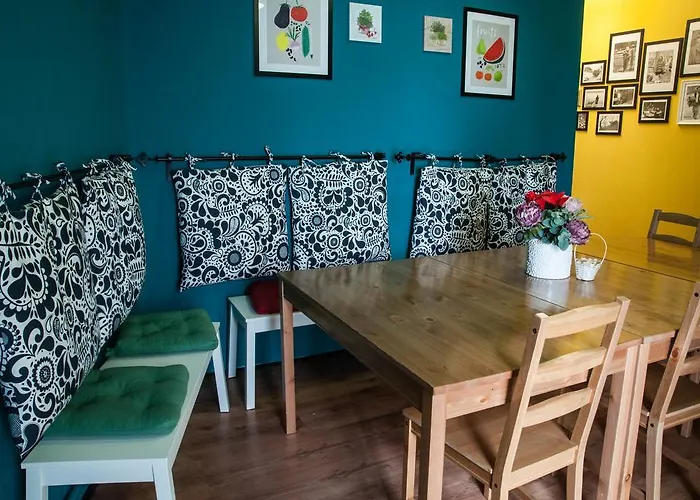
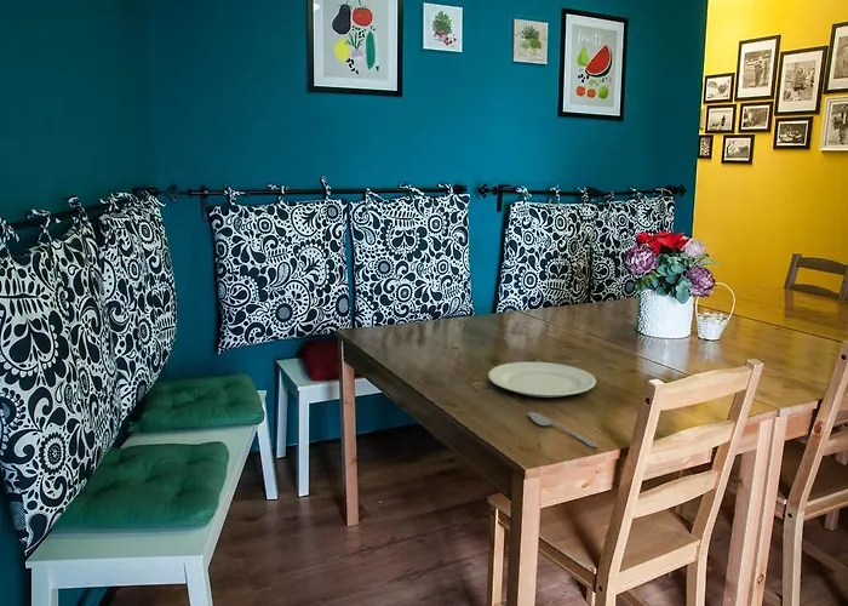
+ chinaware (540, 381)
+ spoon (561, 427)
